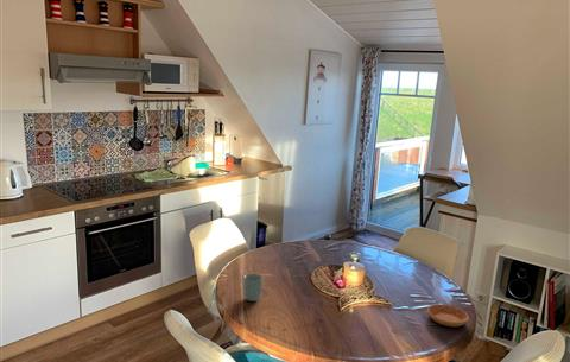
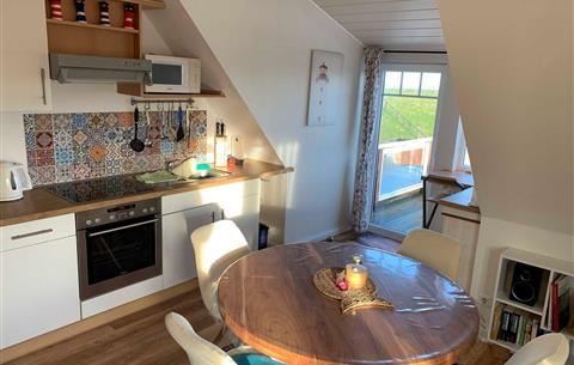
- saucer (446, 316)
- cup (252, 287)
